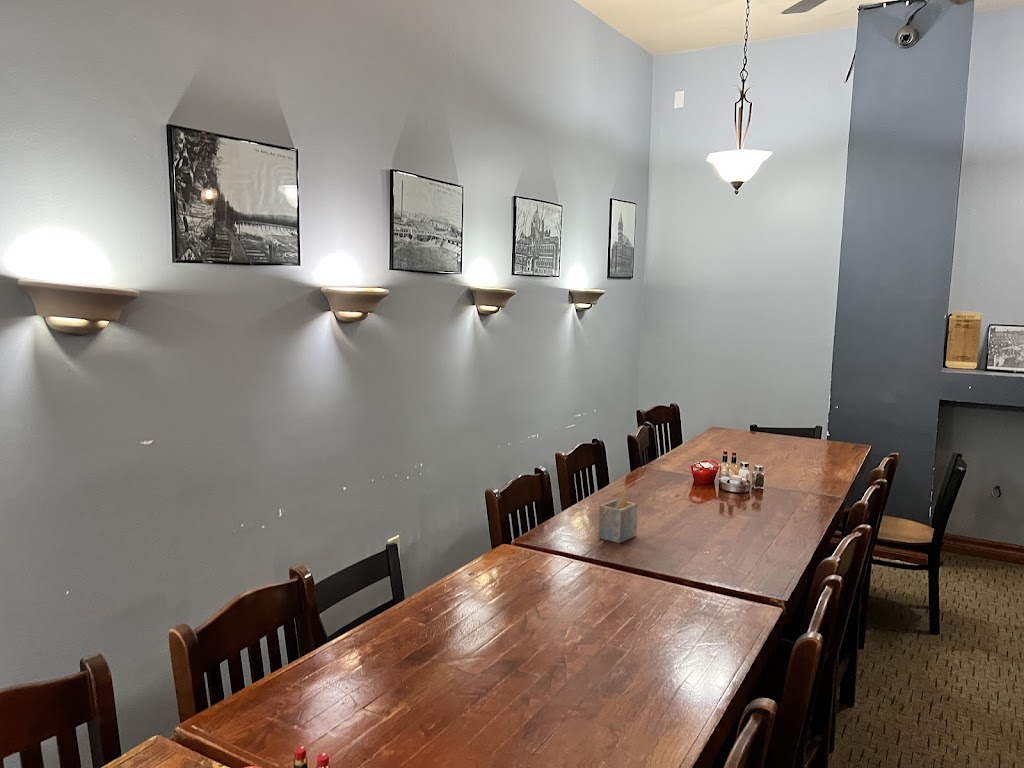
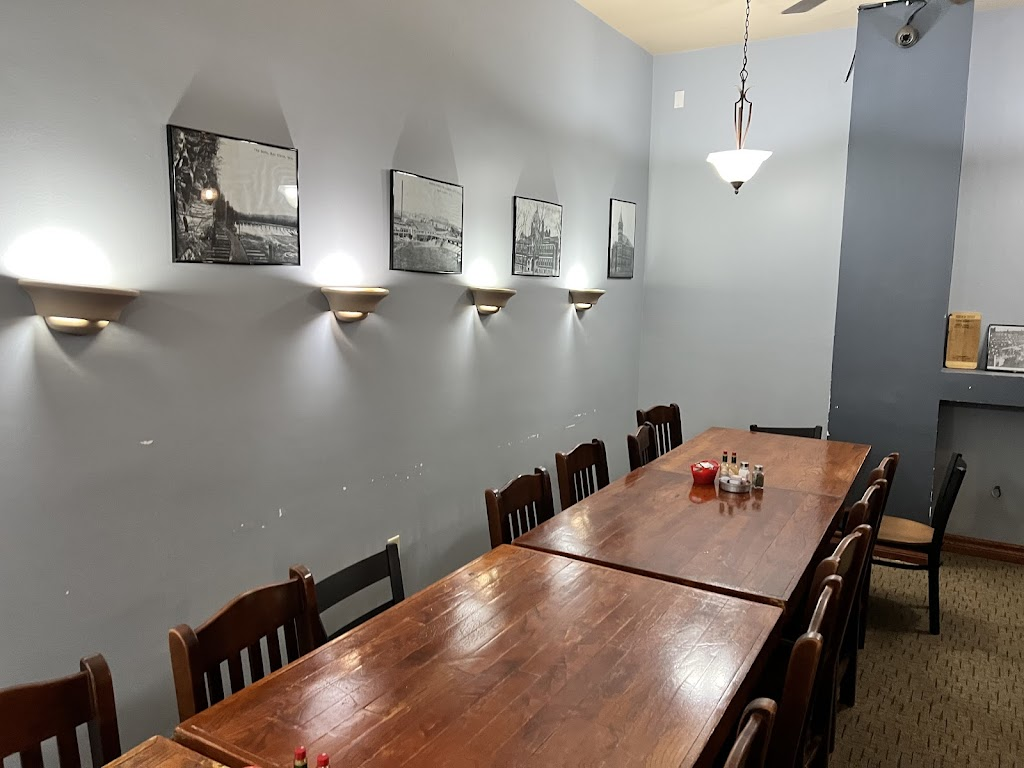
- napkin holder (618, 514)
